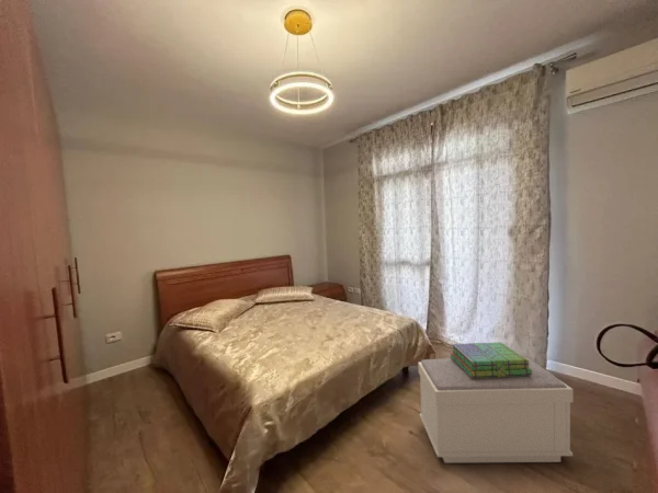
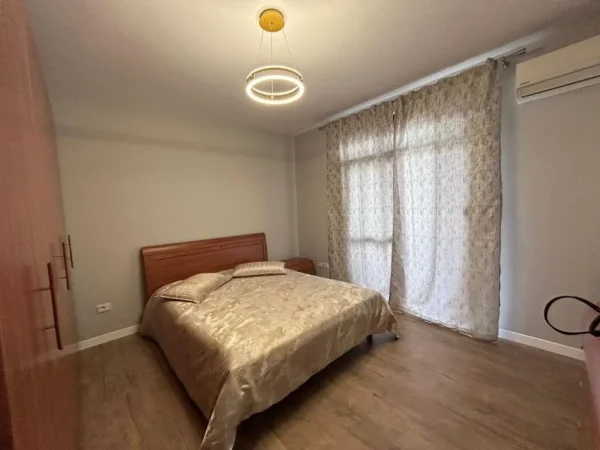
- stack of books (487, 358)
- bench (487, 405)
